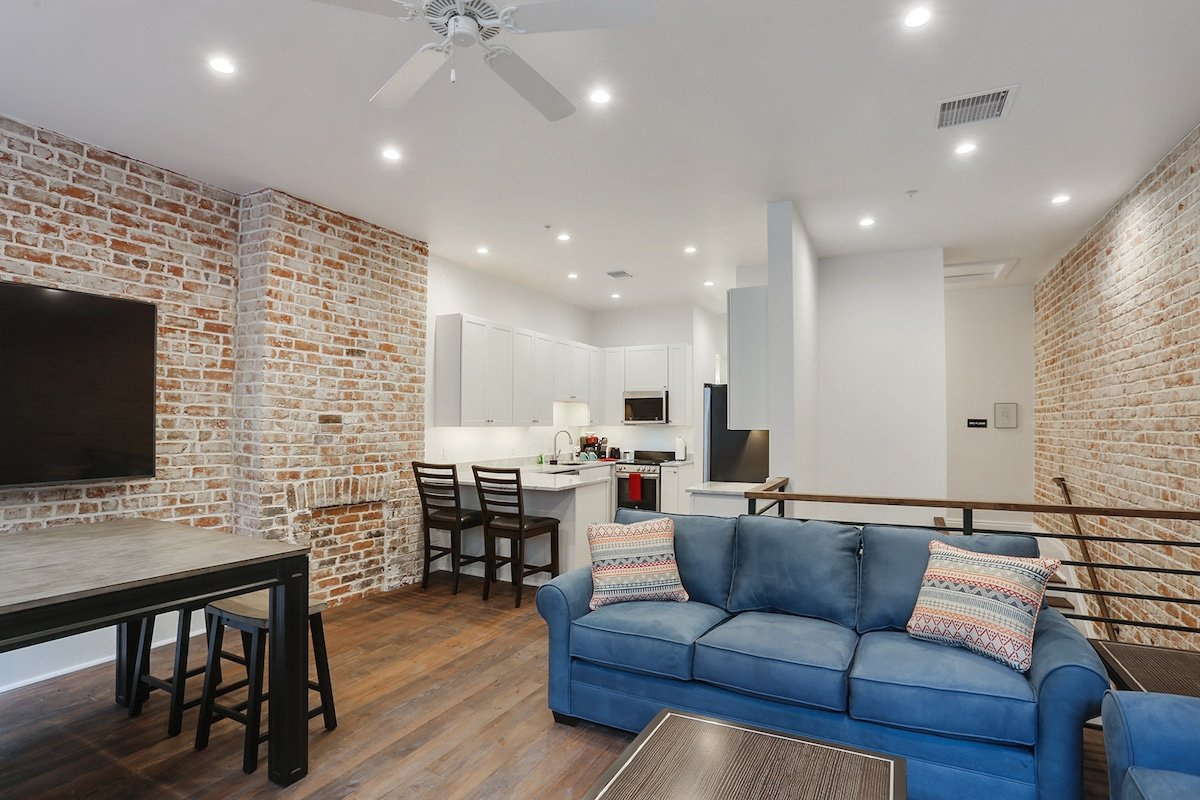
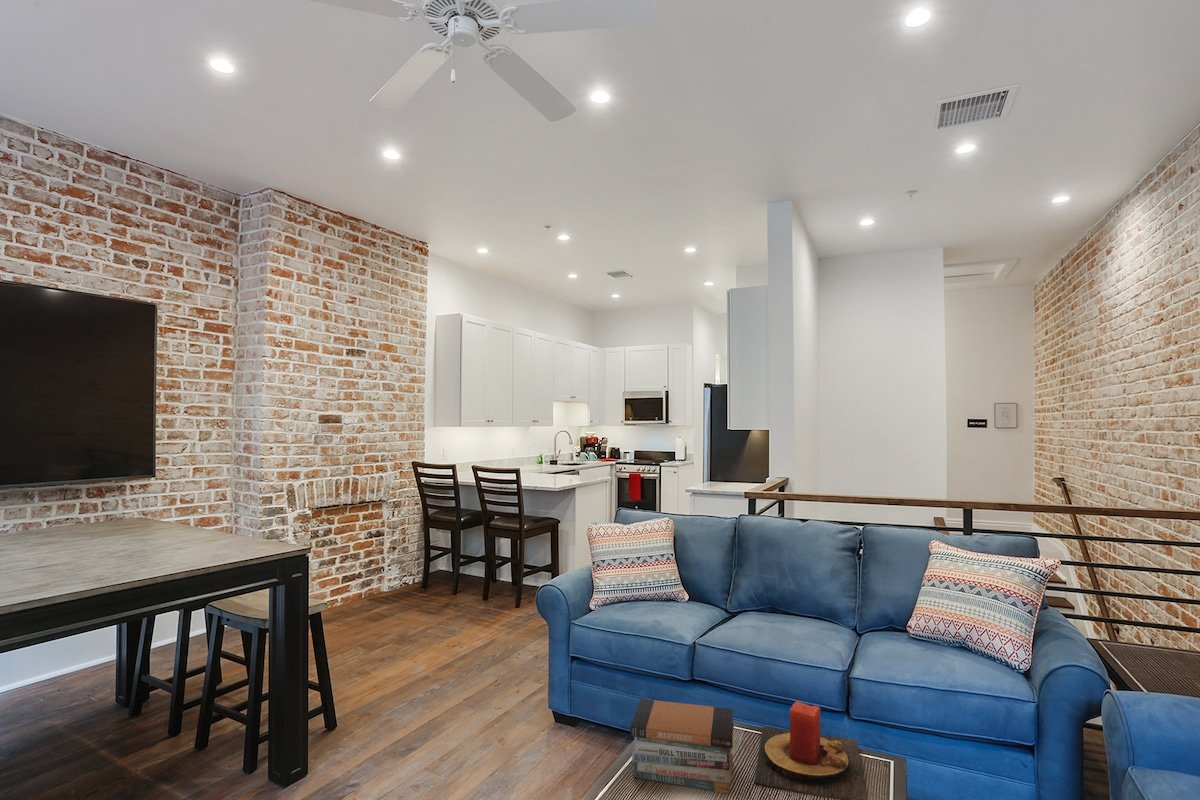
+ candle (809, 732)
+ book stack (682, 743)
